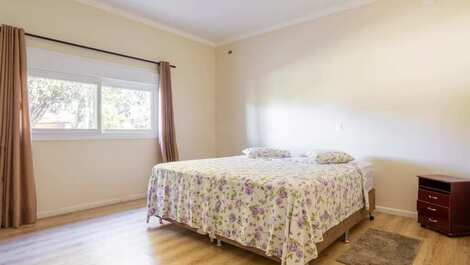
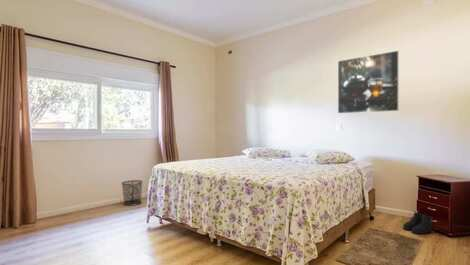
+ boots (417, 221)
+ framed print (366, 84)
+ waste bin (132, 192)
